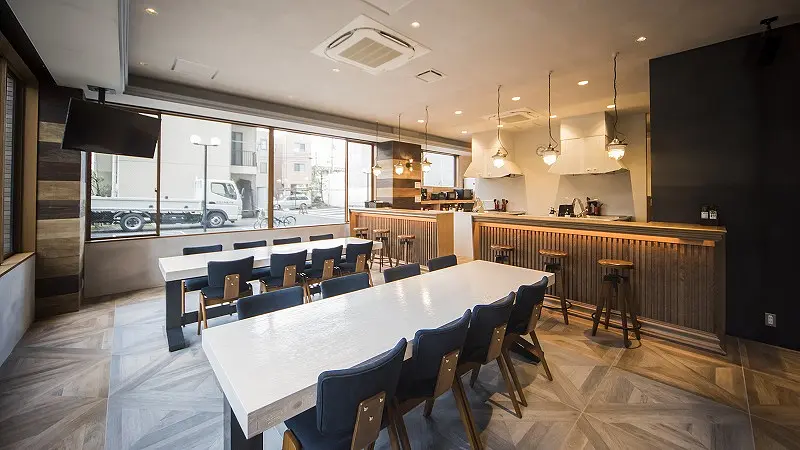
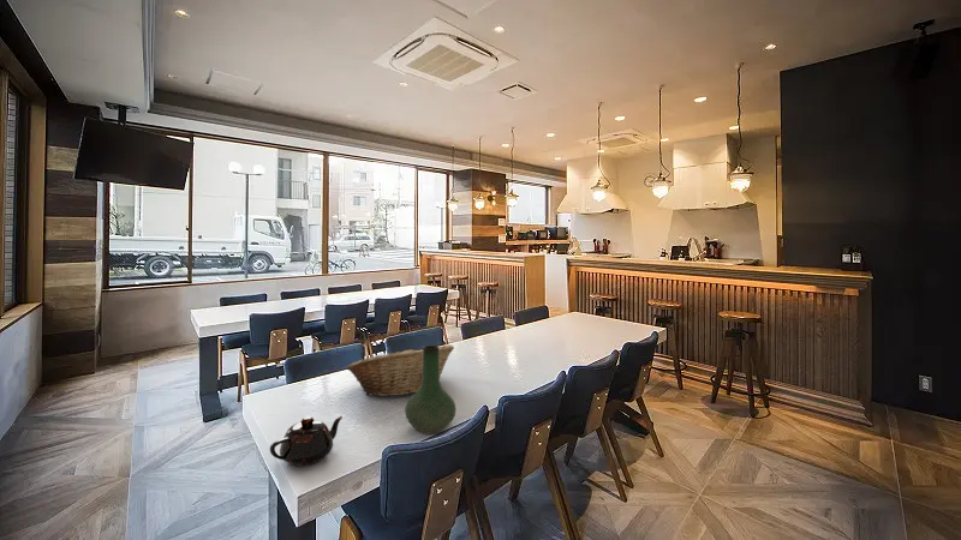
+ teapot (309, 437)
+ vase (430, 388)
+ fruit basket (402, 365)
